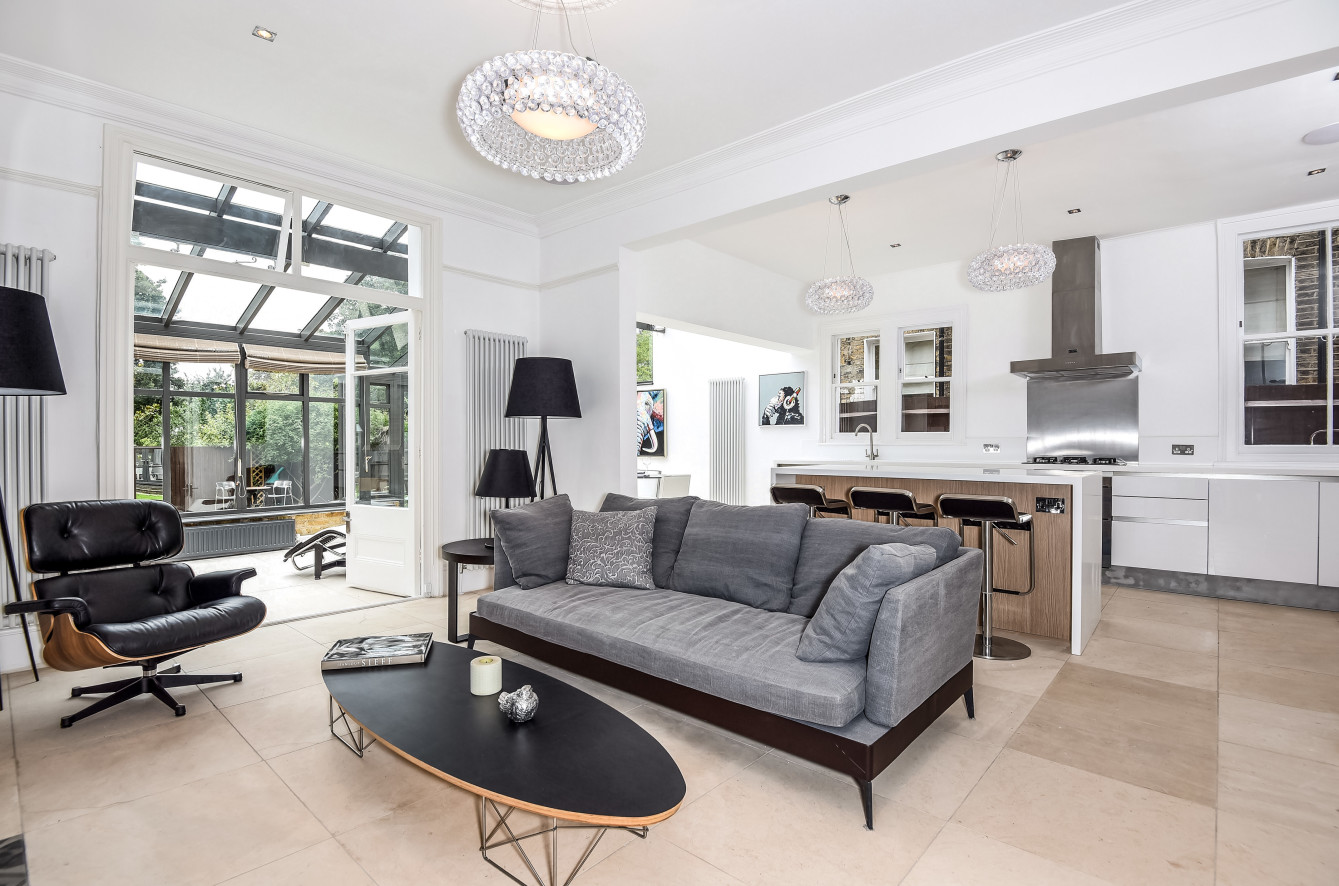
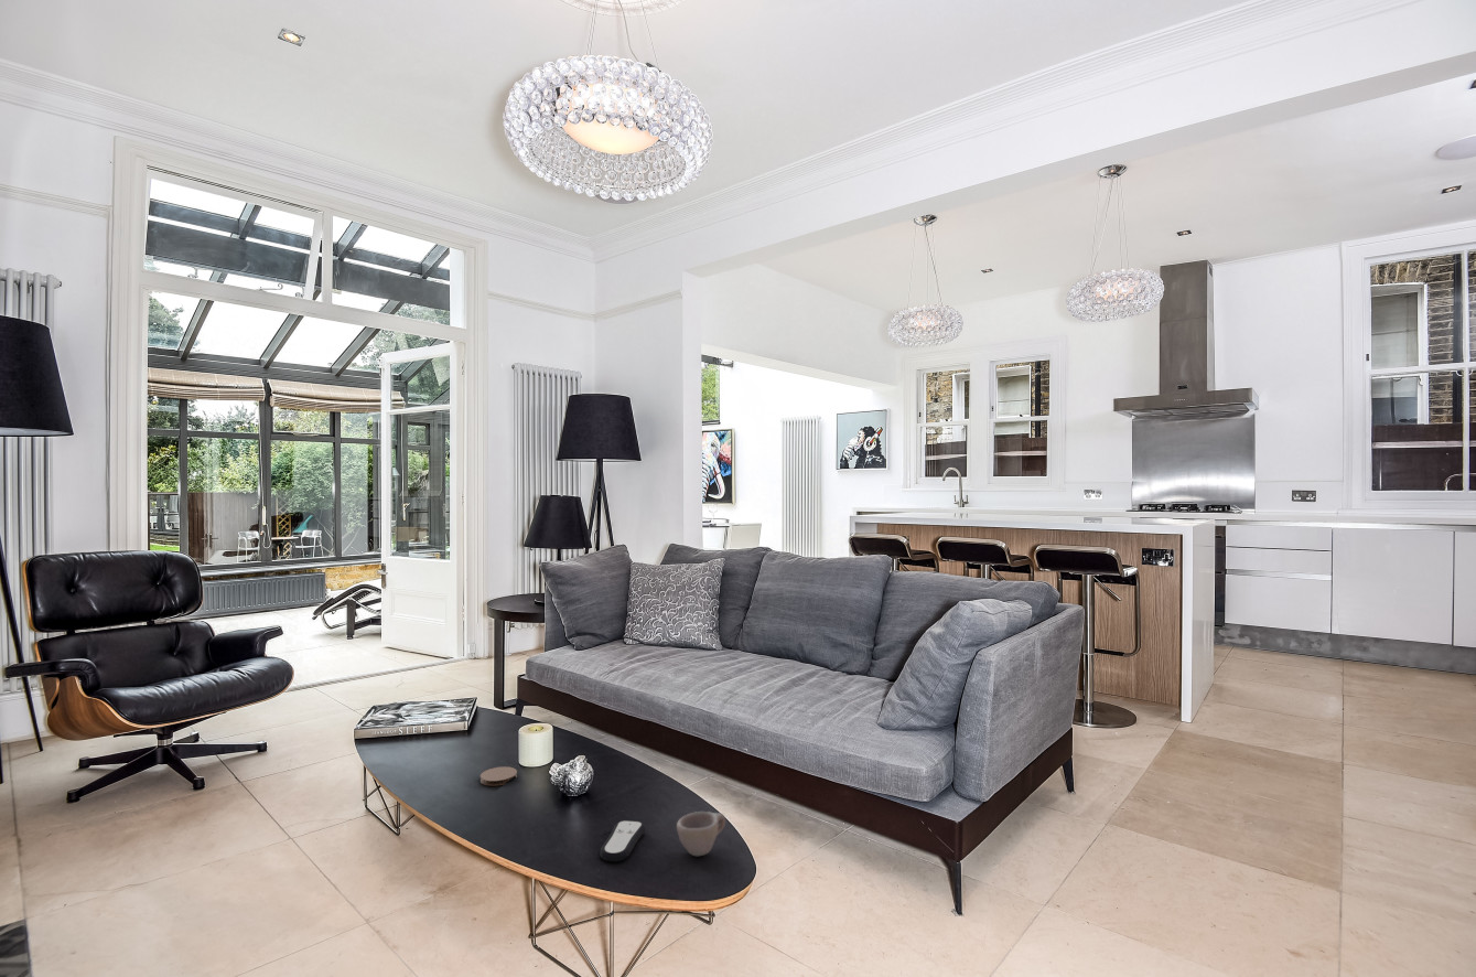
+ coaster (498, 775)
+ cup (702, 833)
+ remote control (622, 839)
